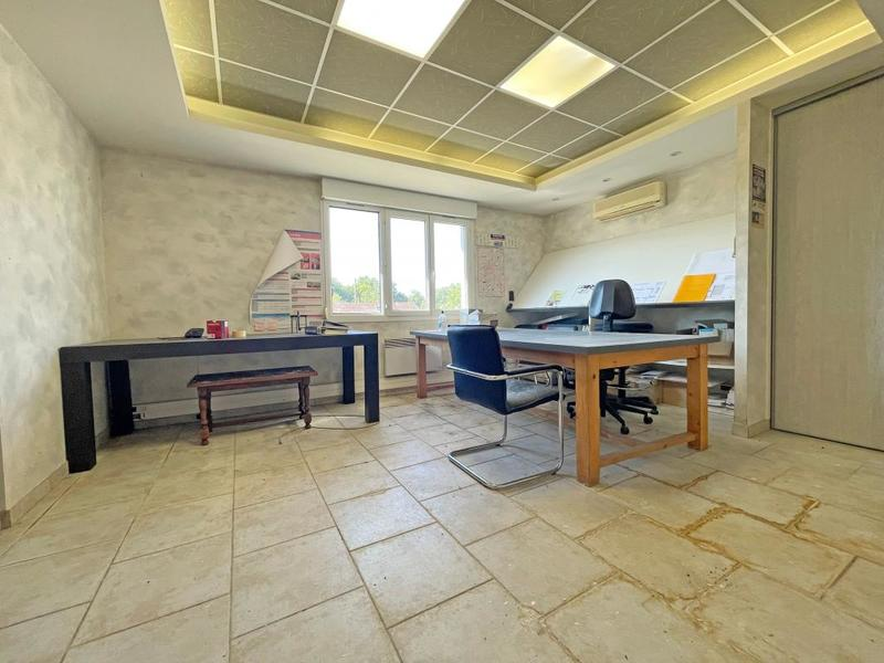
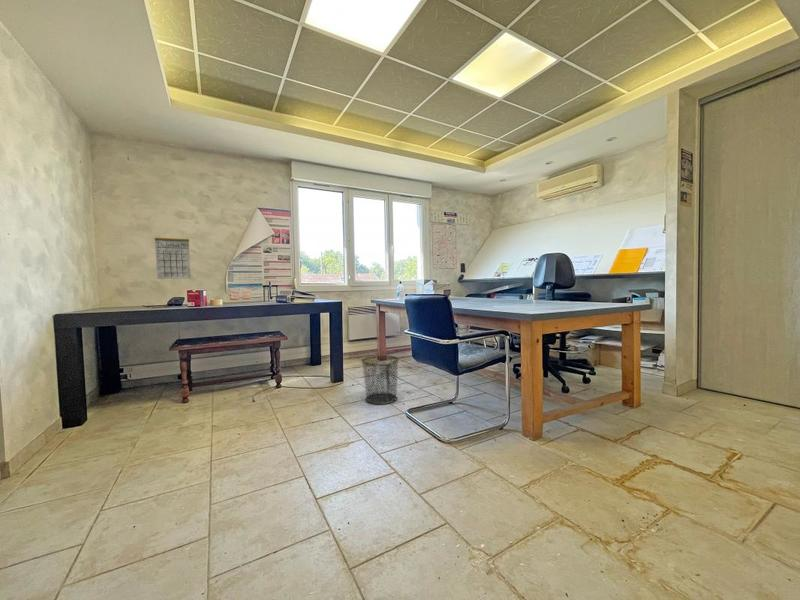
+ calendar (173, 253)
+ waste bin (380, 379)
